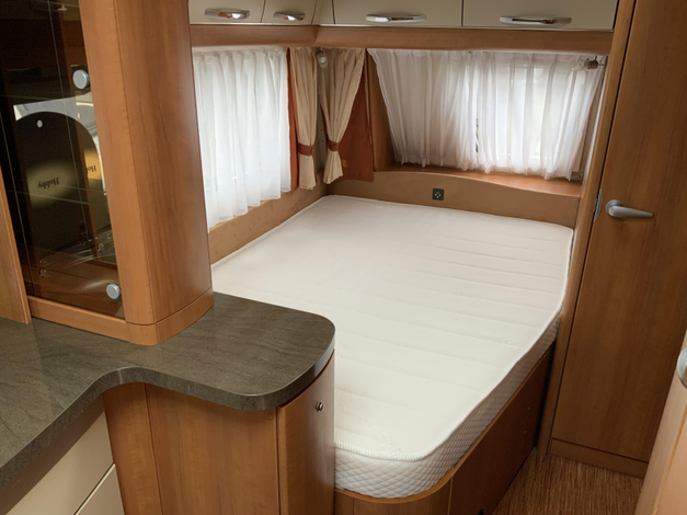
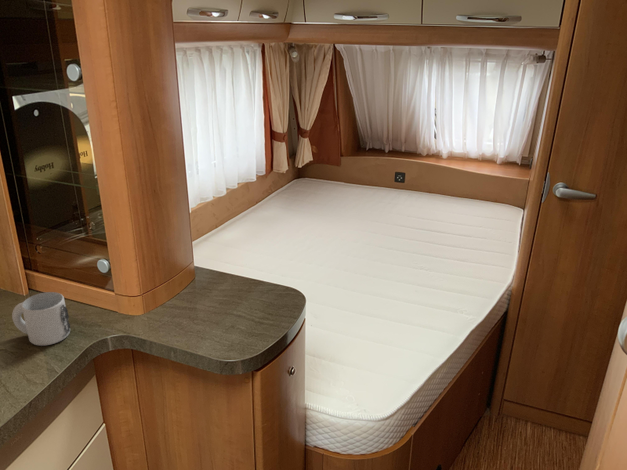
+ mug (39, 318)
